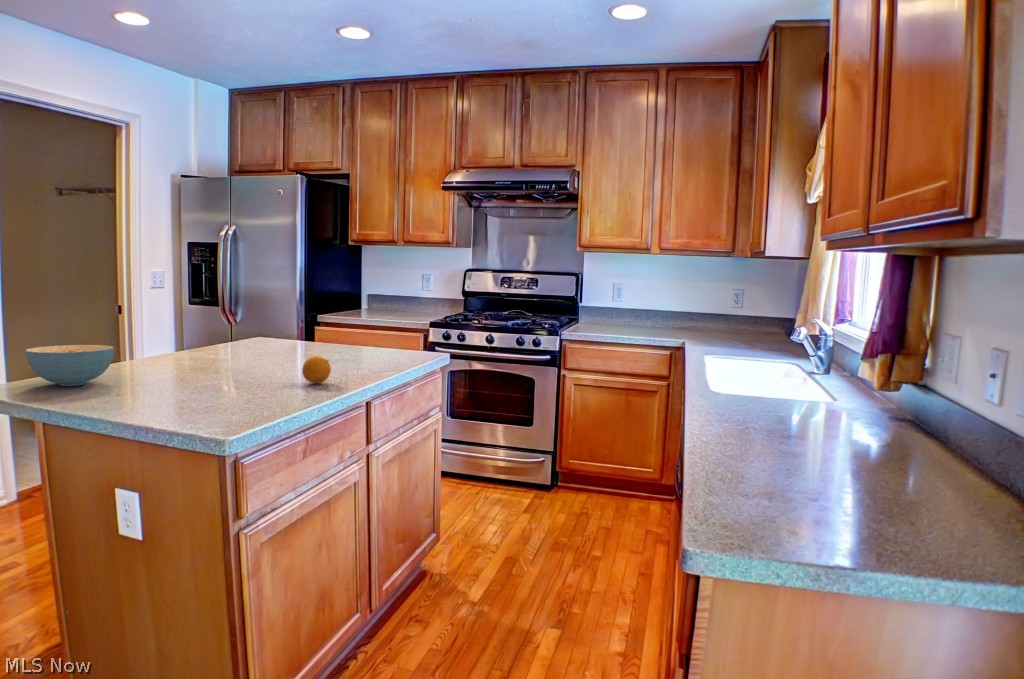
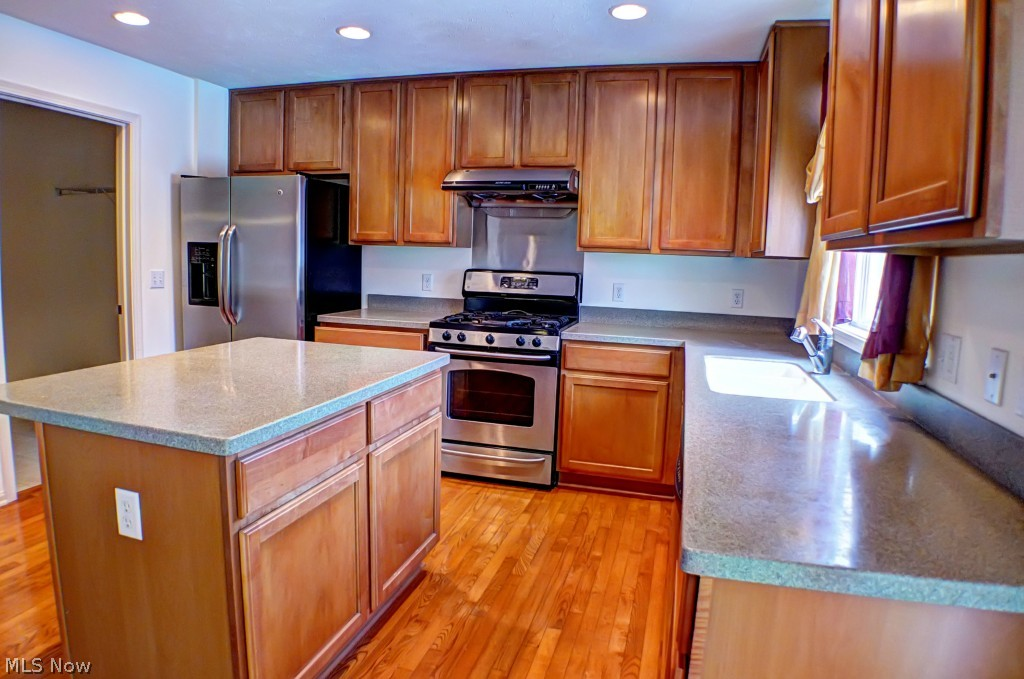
- cereal bowl (71, 366)
- fruit (316, 369)
